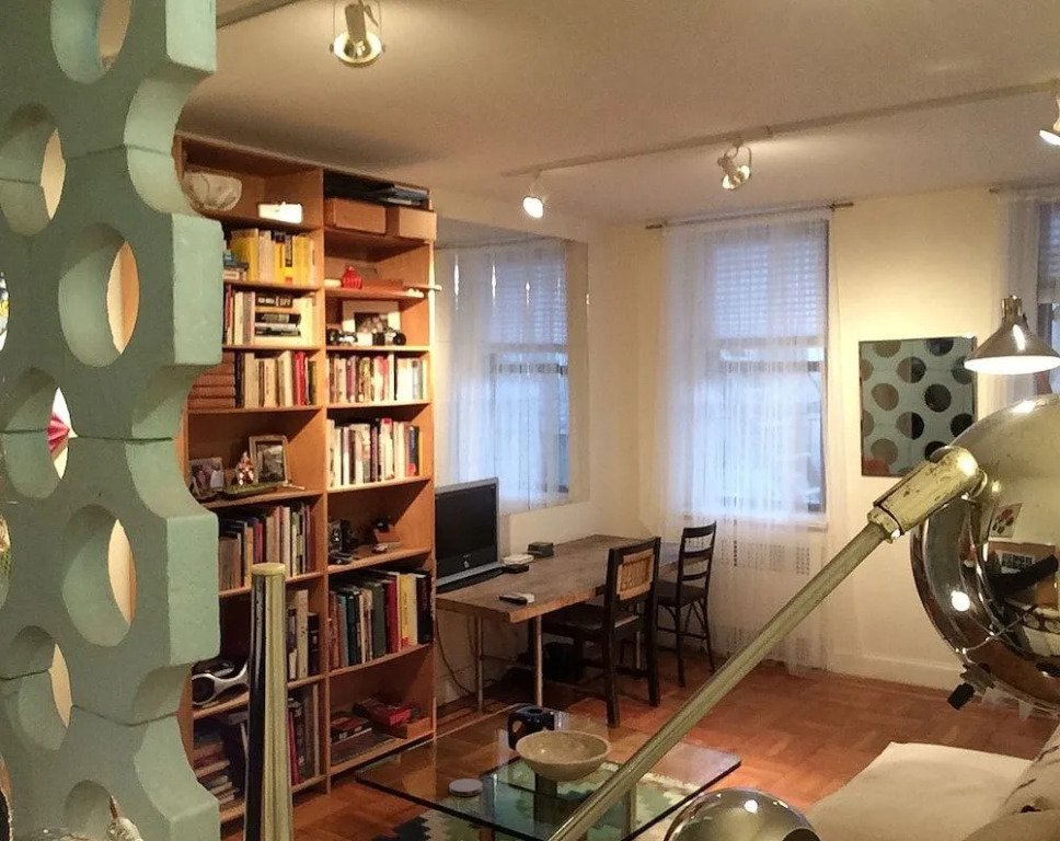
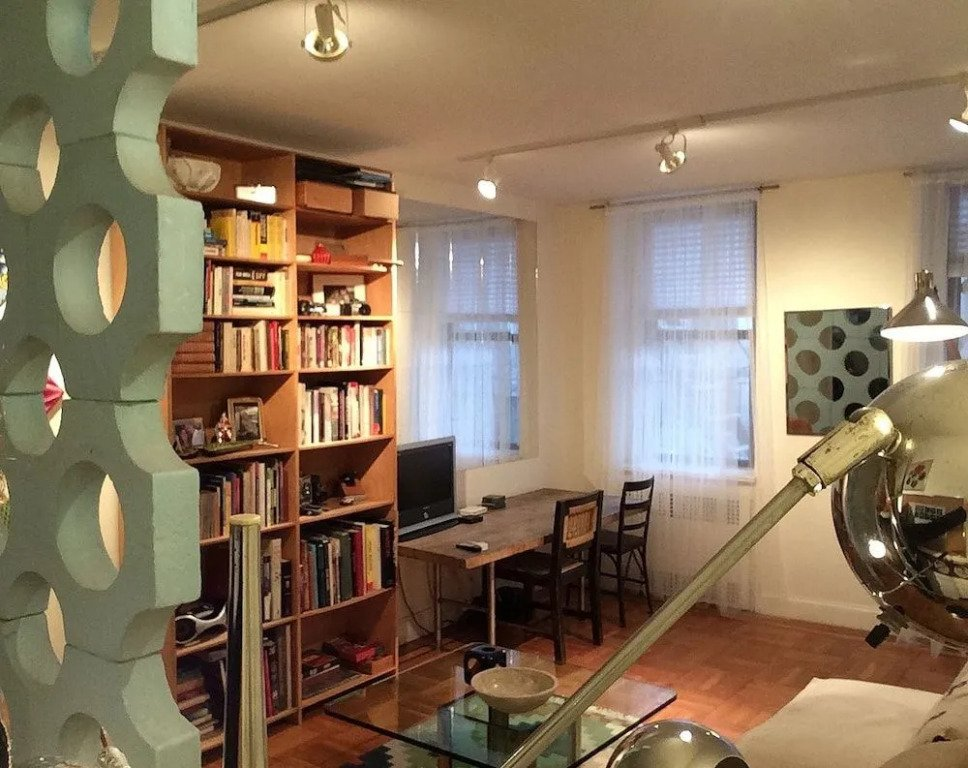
- coaster (465, 786)
